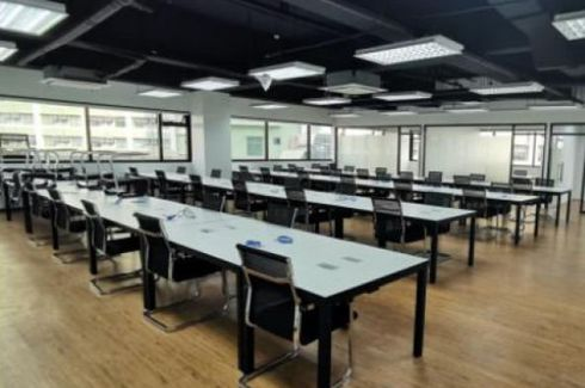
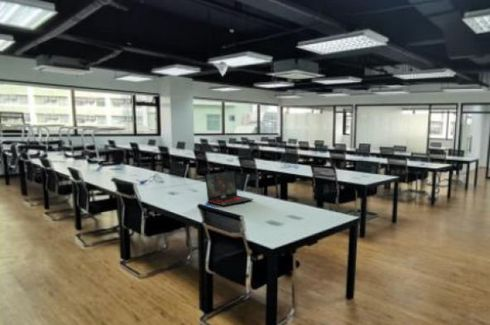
+ laptop (229, 187)
